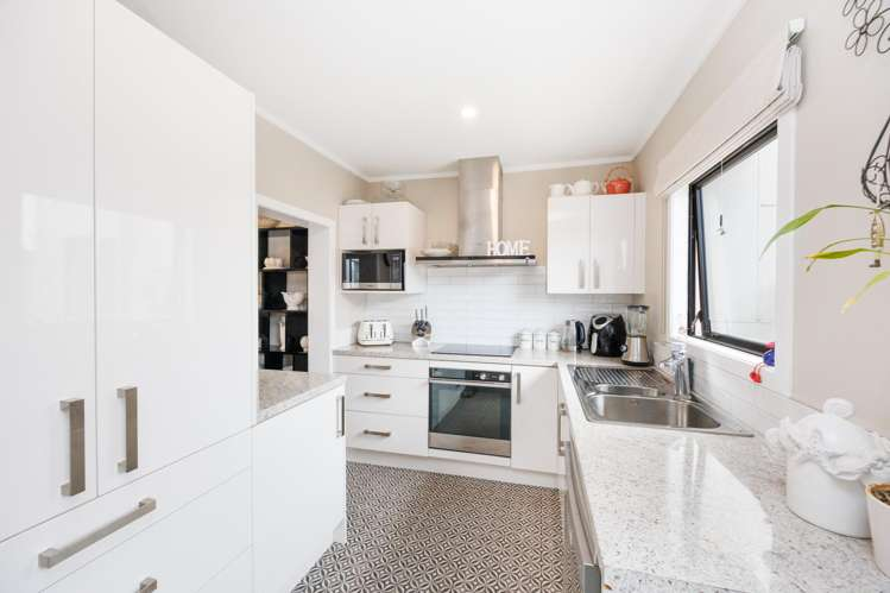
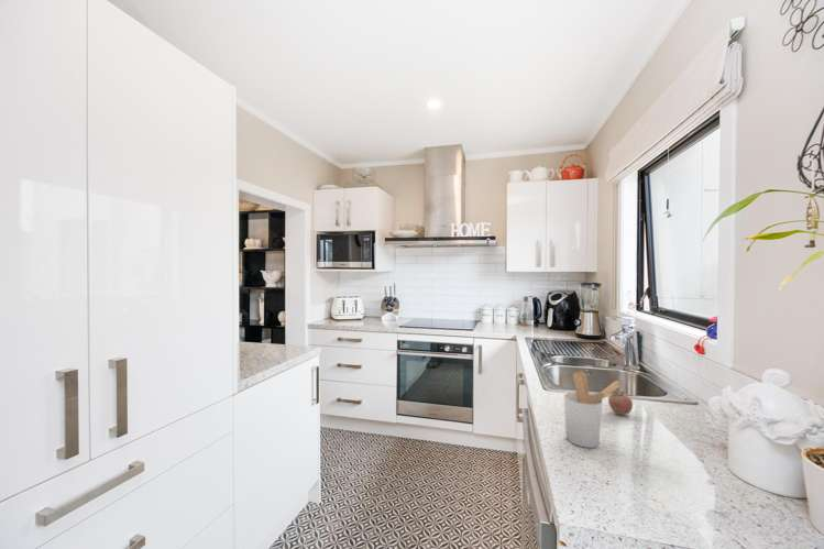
+ utensil holder (592, 409)
+ fruit (619, 402)
